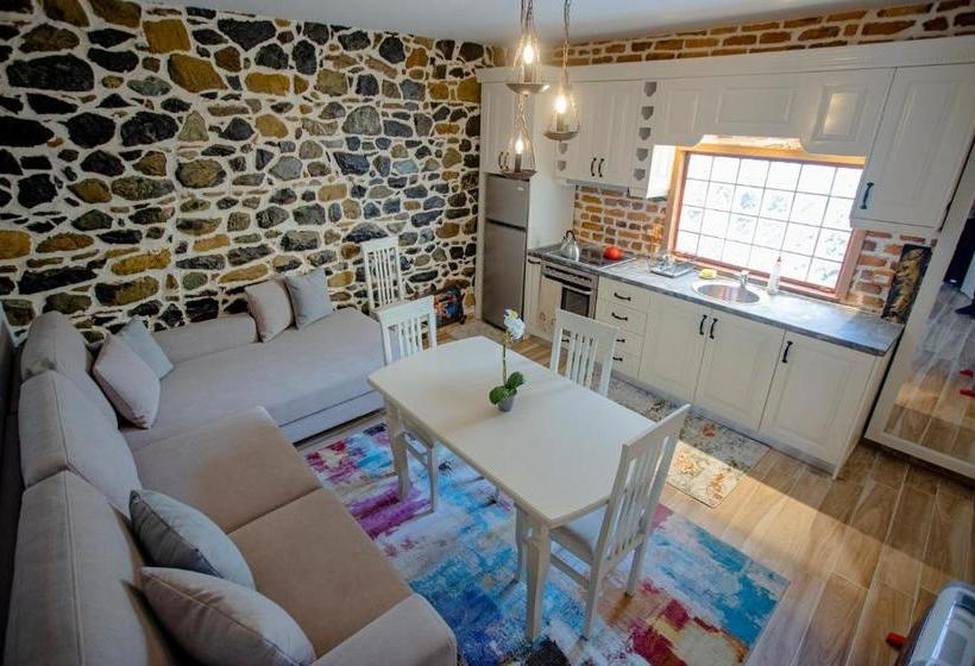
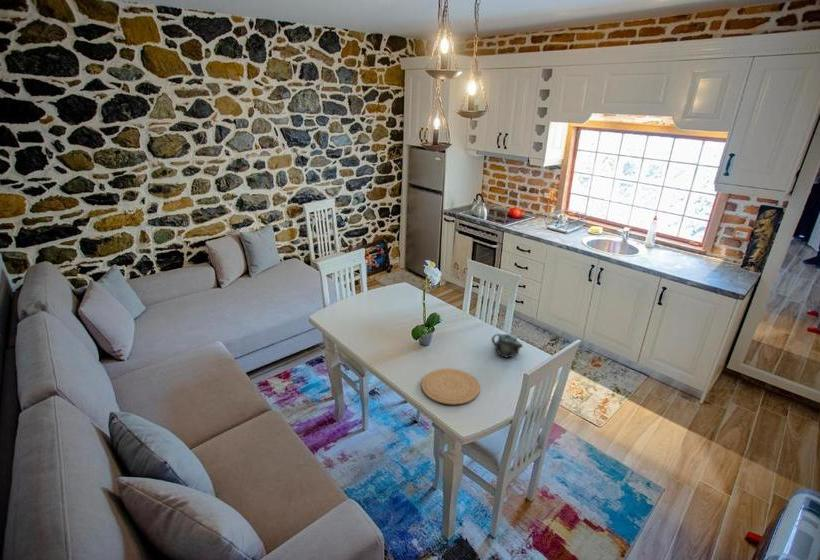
+ plate (450, 384)
+ chinaware (506, 343)
